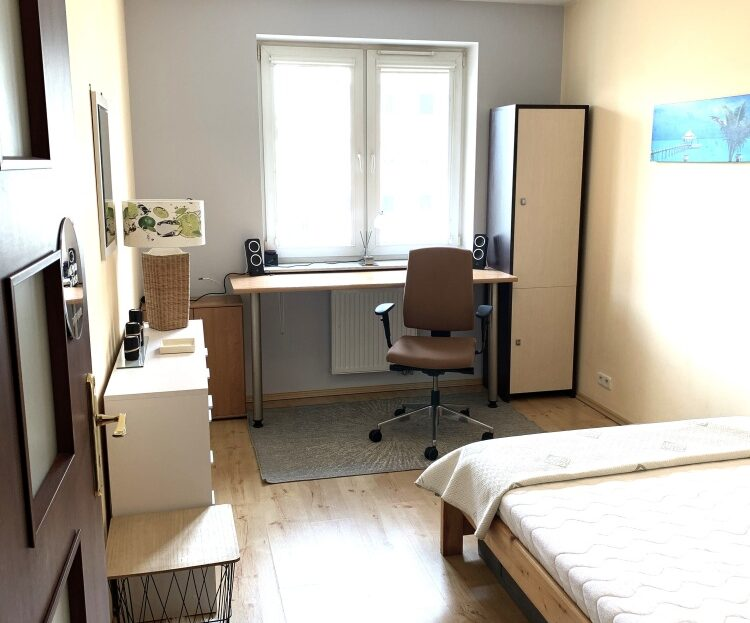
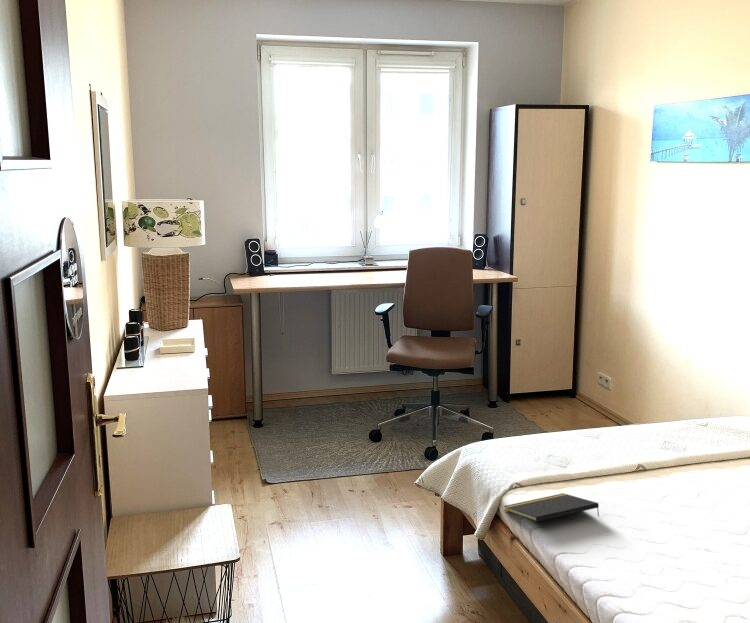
+ notepad (550, 506)
